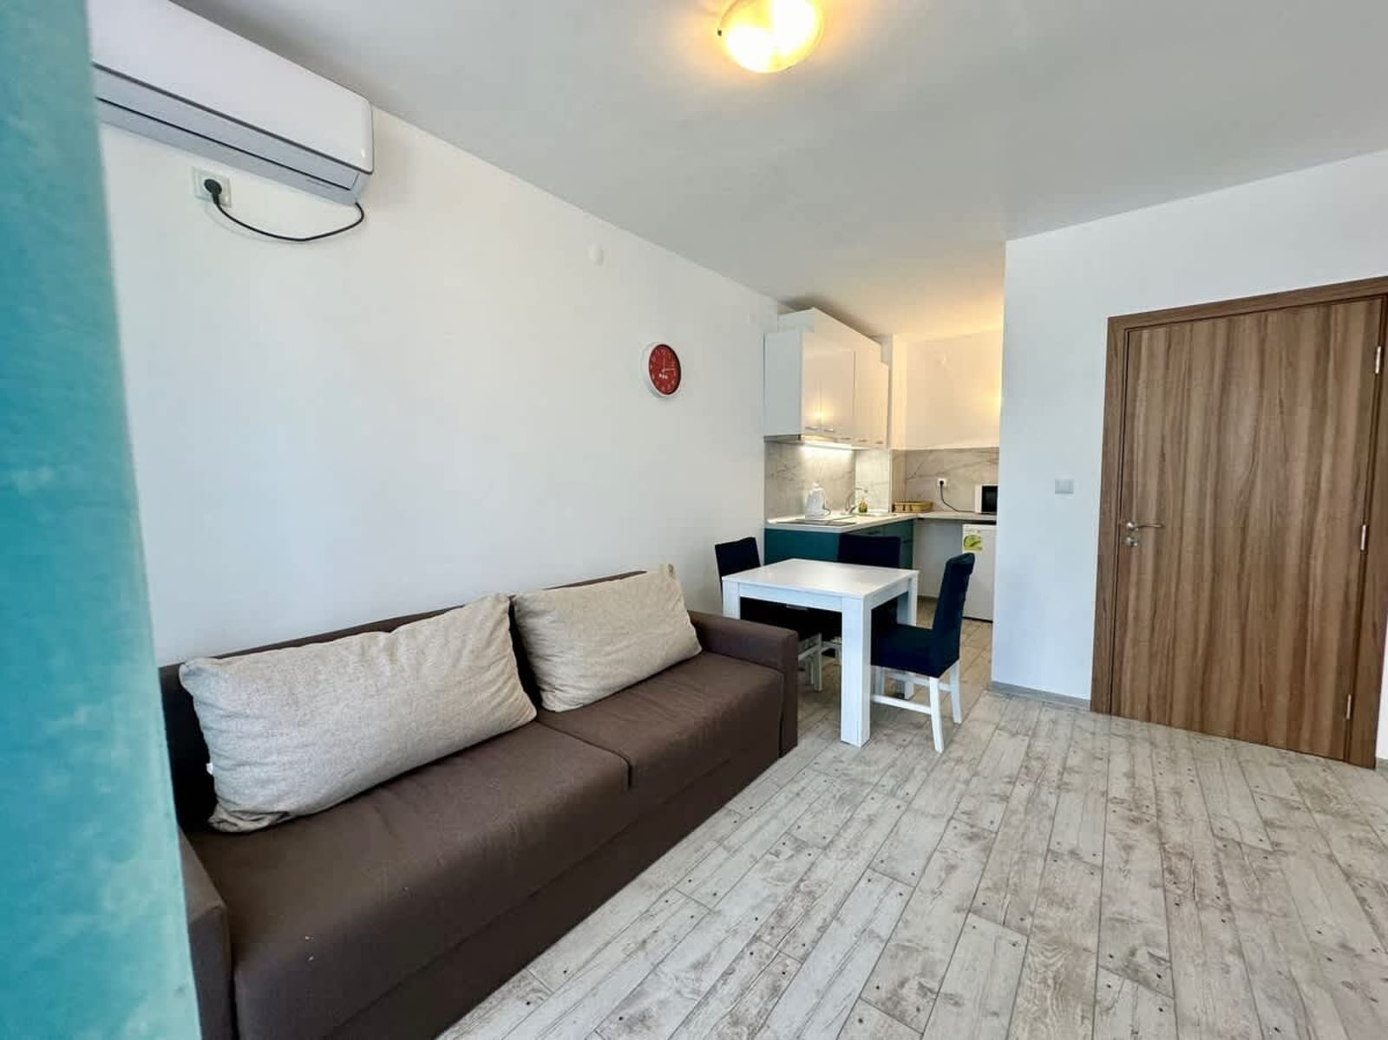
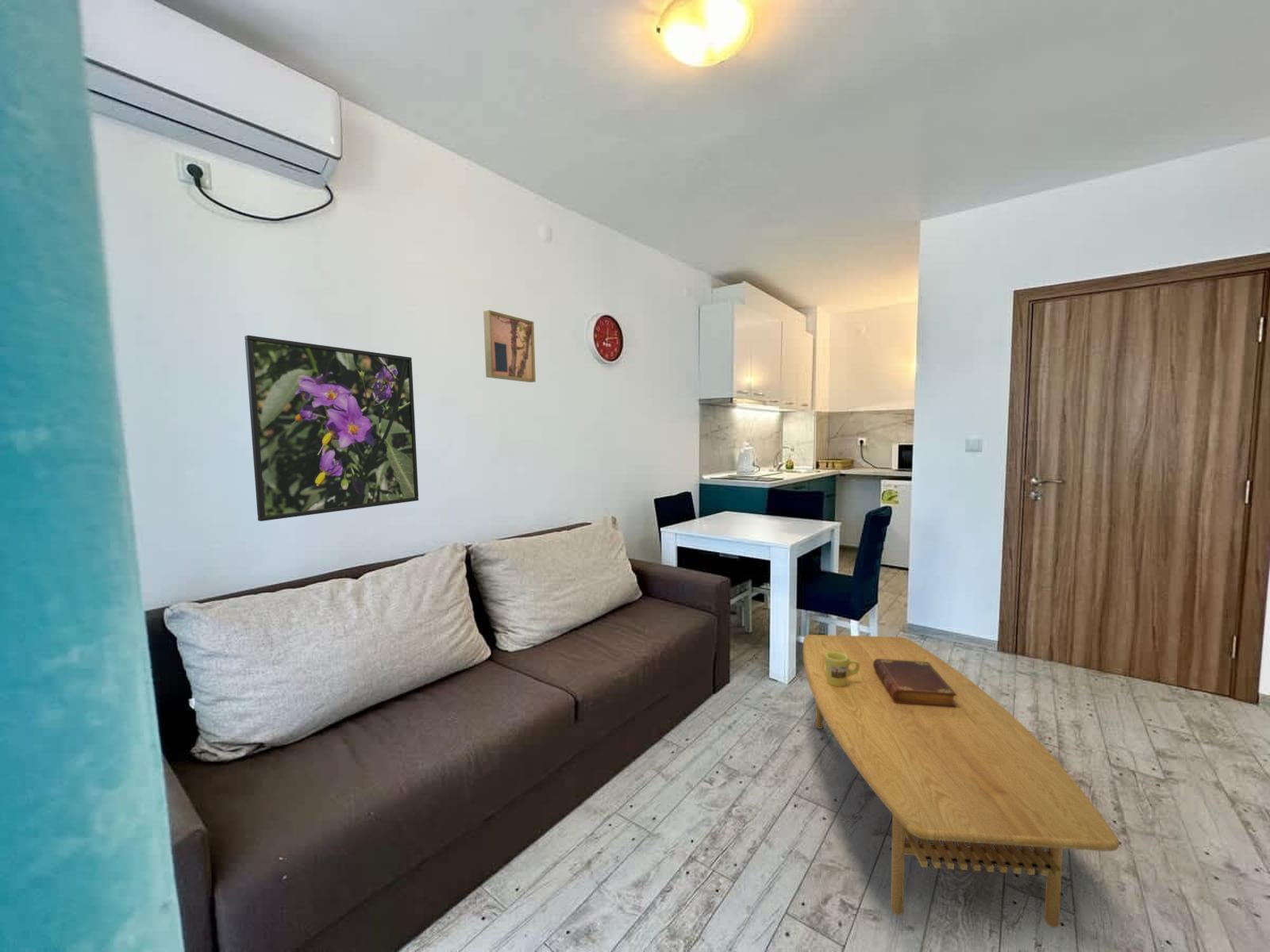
+ mug (842, 669)
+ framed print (344, 429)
+ coffee table (906, 753)
+ wall art (510, 348)
+ book (911, 680)
